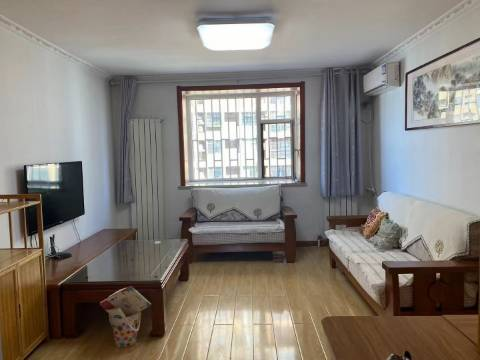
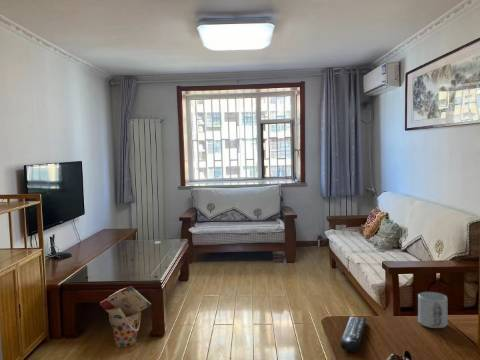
+ remote control (354, 331)
+ mug (430, 307)
